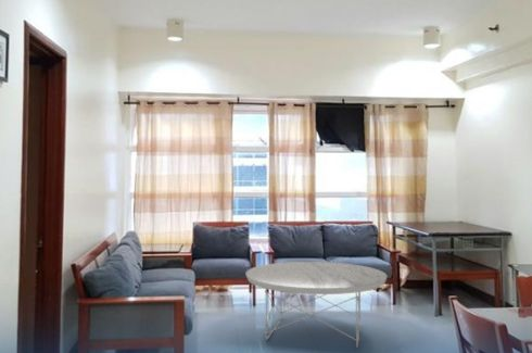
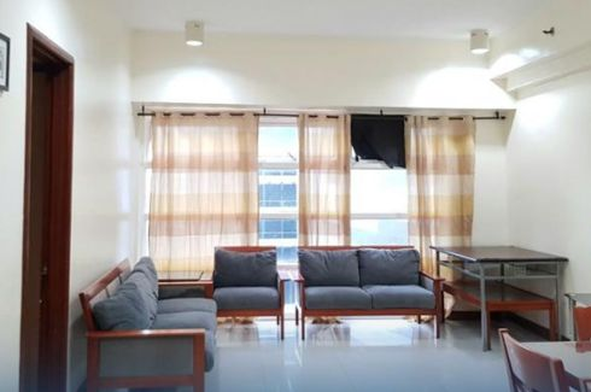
- coffee table (314, 299)
